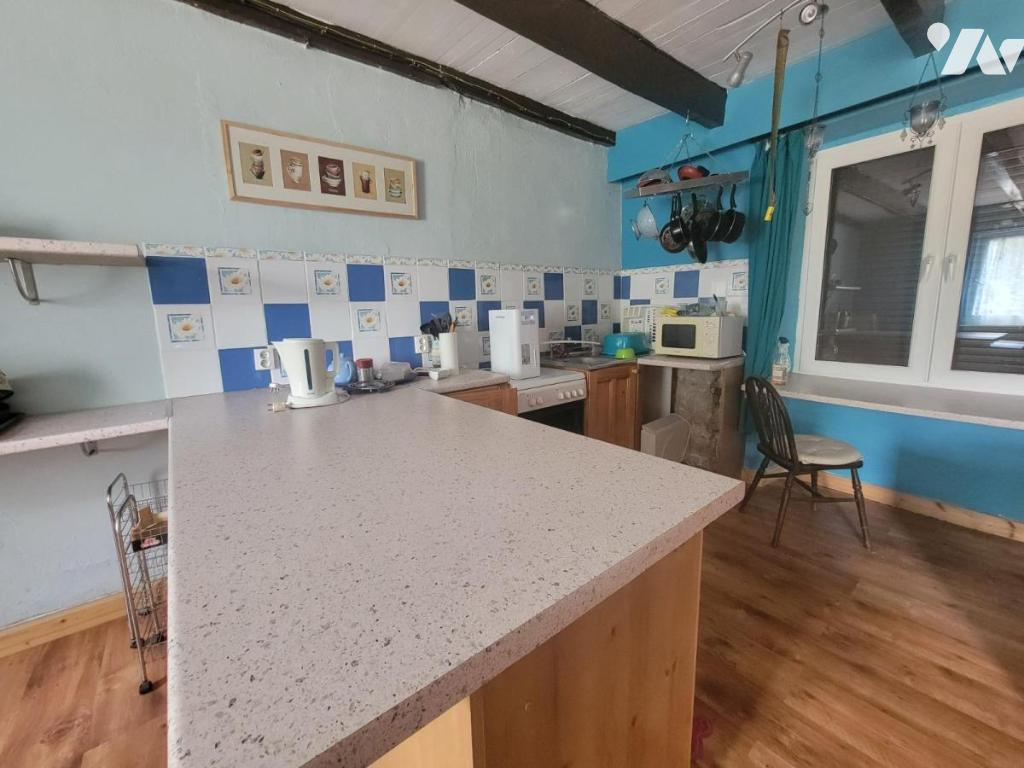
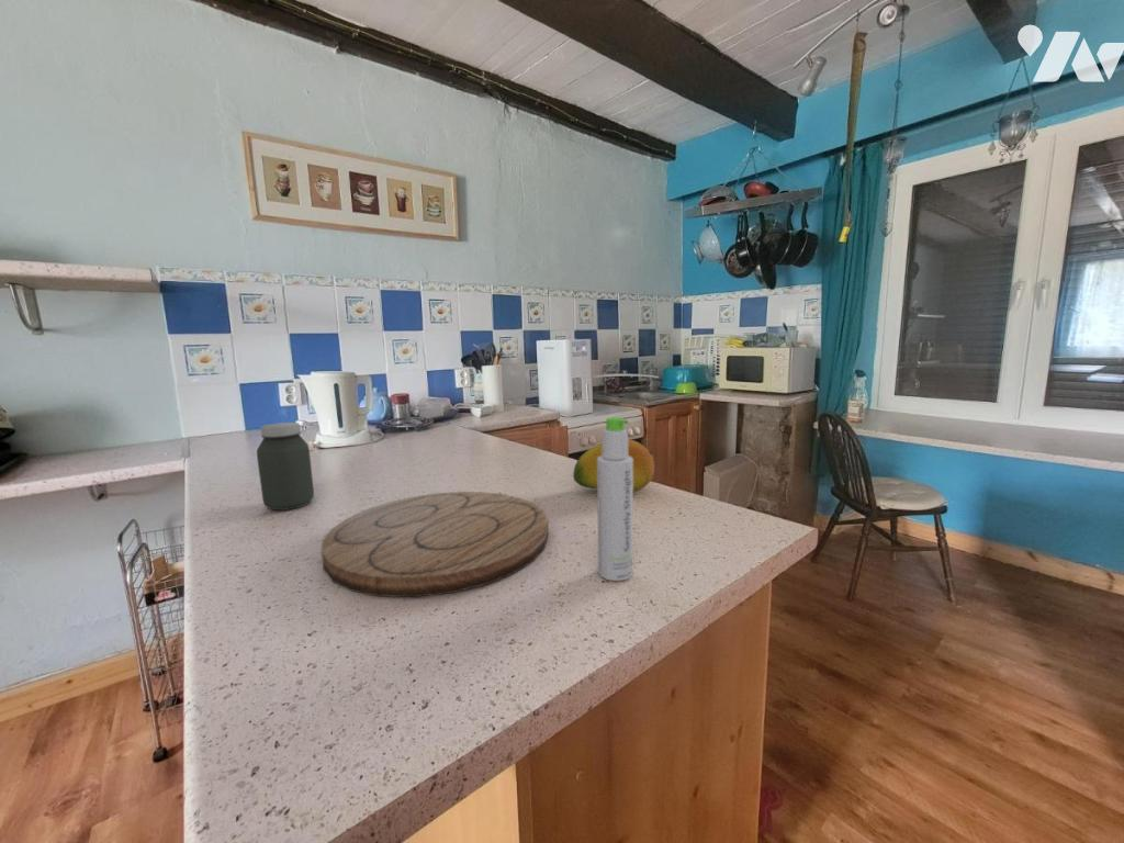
+ bottle (615, 497)
+ jar (284, 464)
+ cutting board (440, 532)
+ fruit (602, 454)
